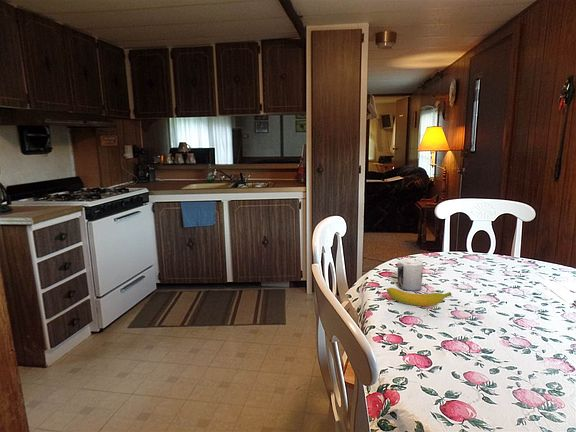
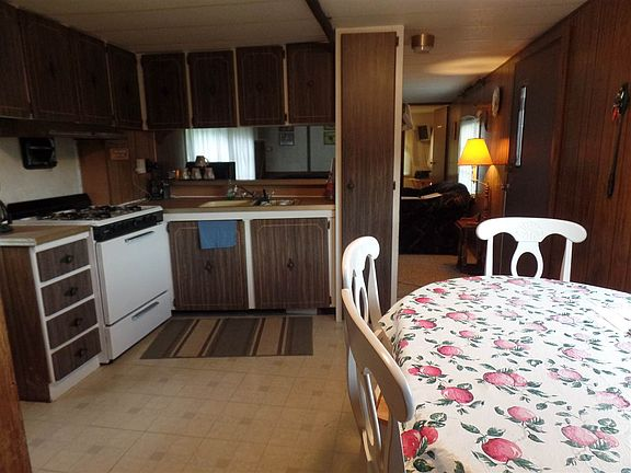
- mug (411, 272)
- banana (417, 296)
